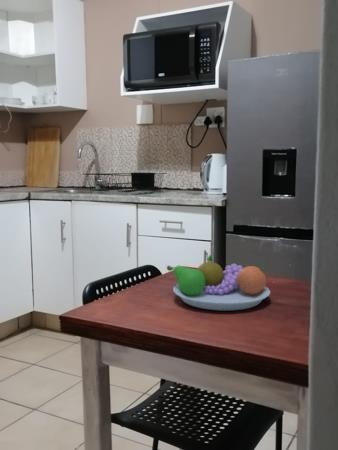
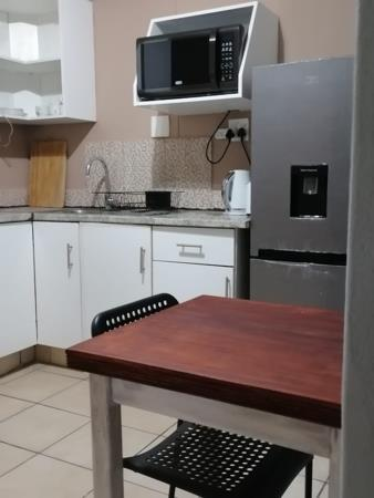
- fruit bowl (217, 279)
